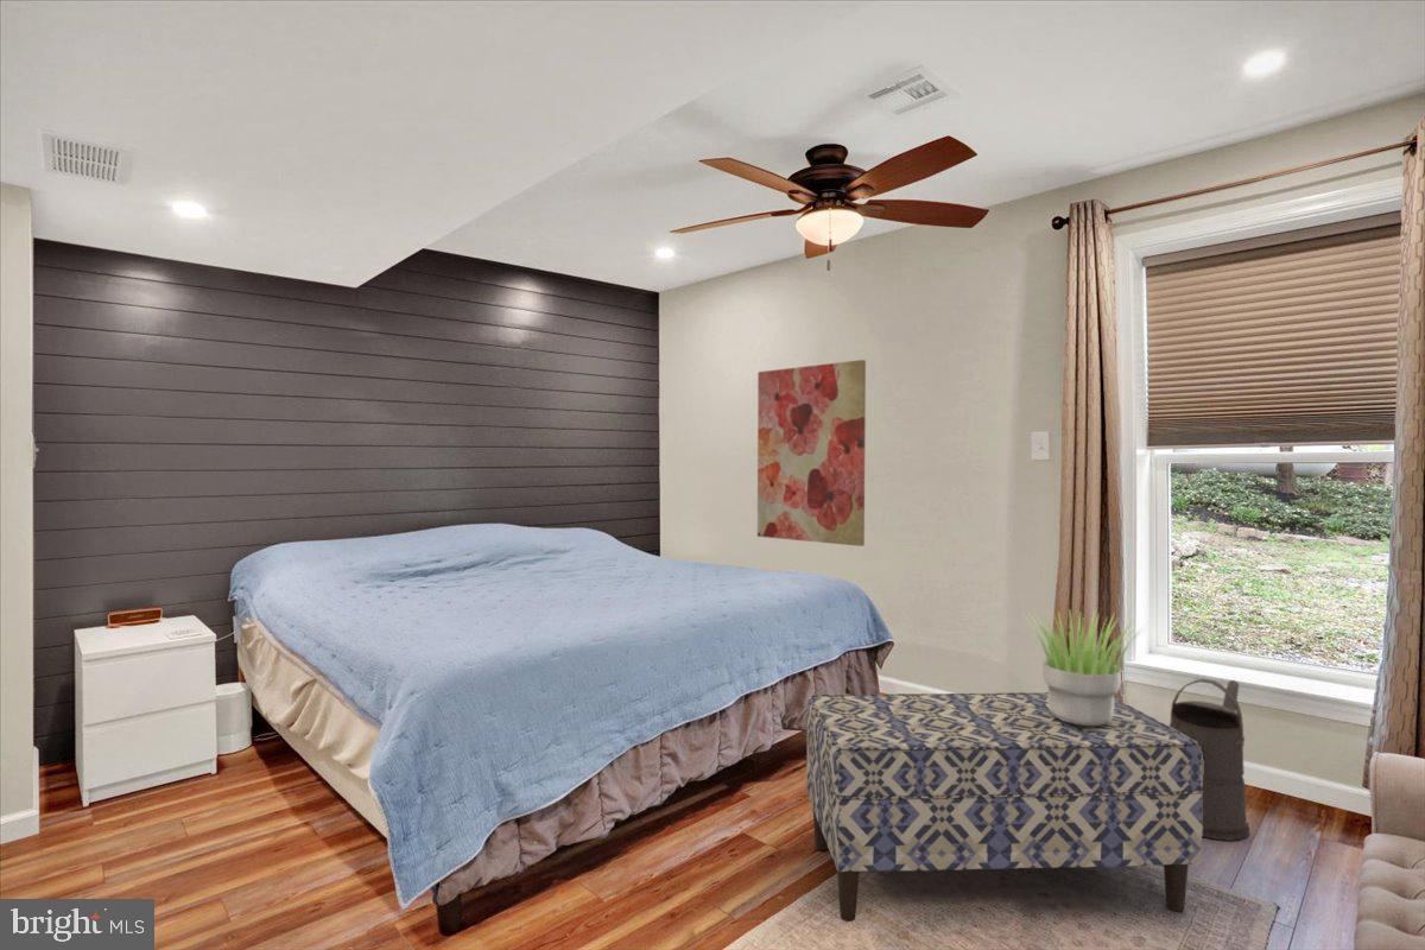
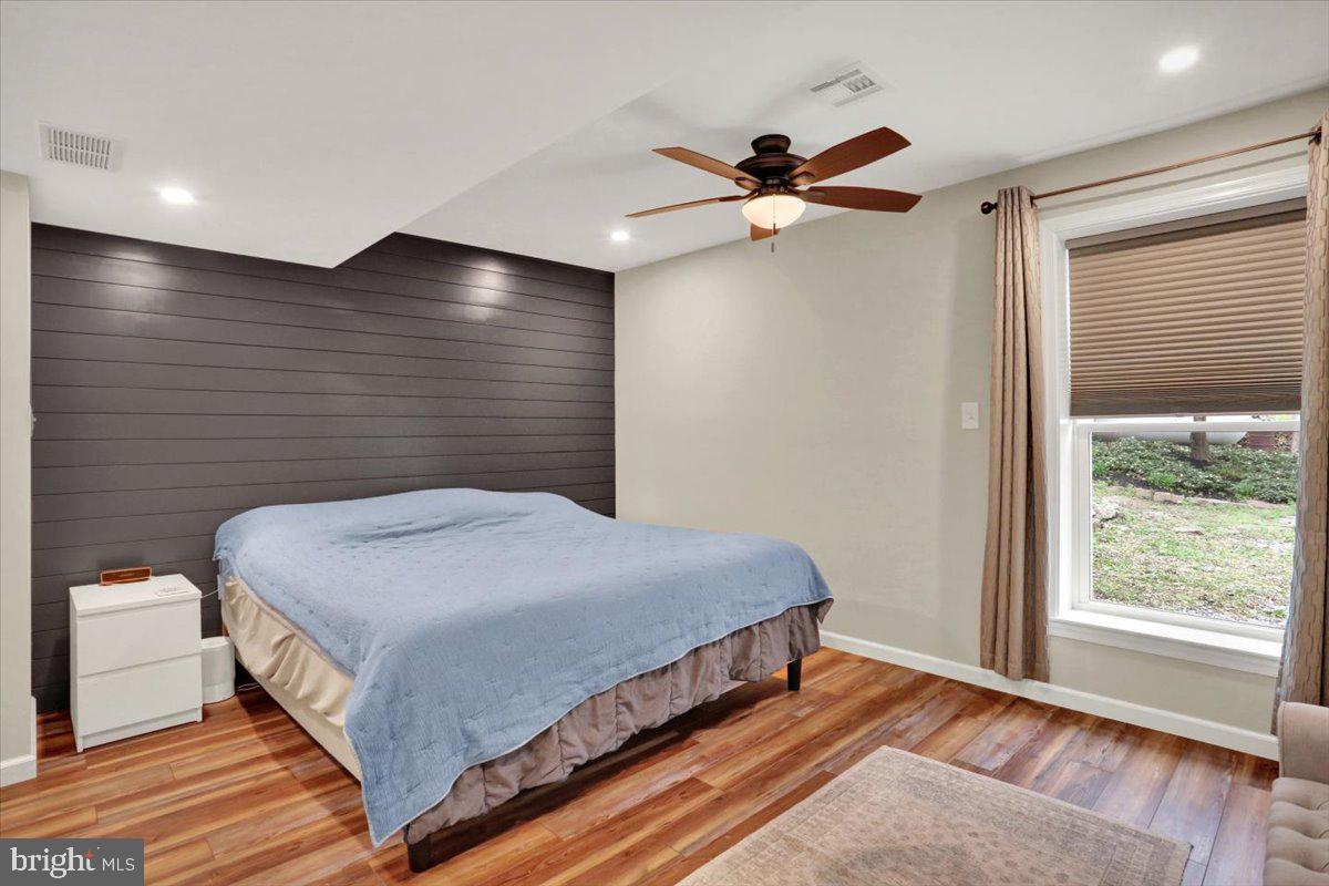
- bench (986, 796)
- potted plant (1082, 667)
- wall art (808, 454)
- watering can (1212, 743)
